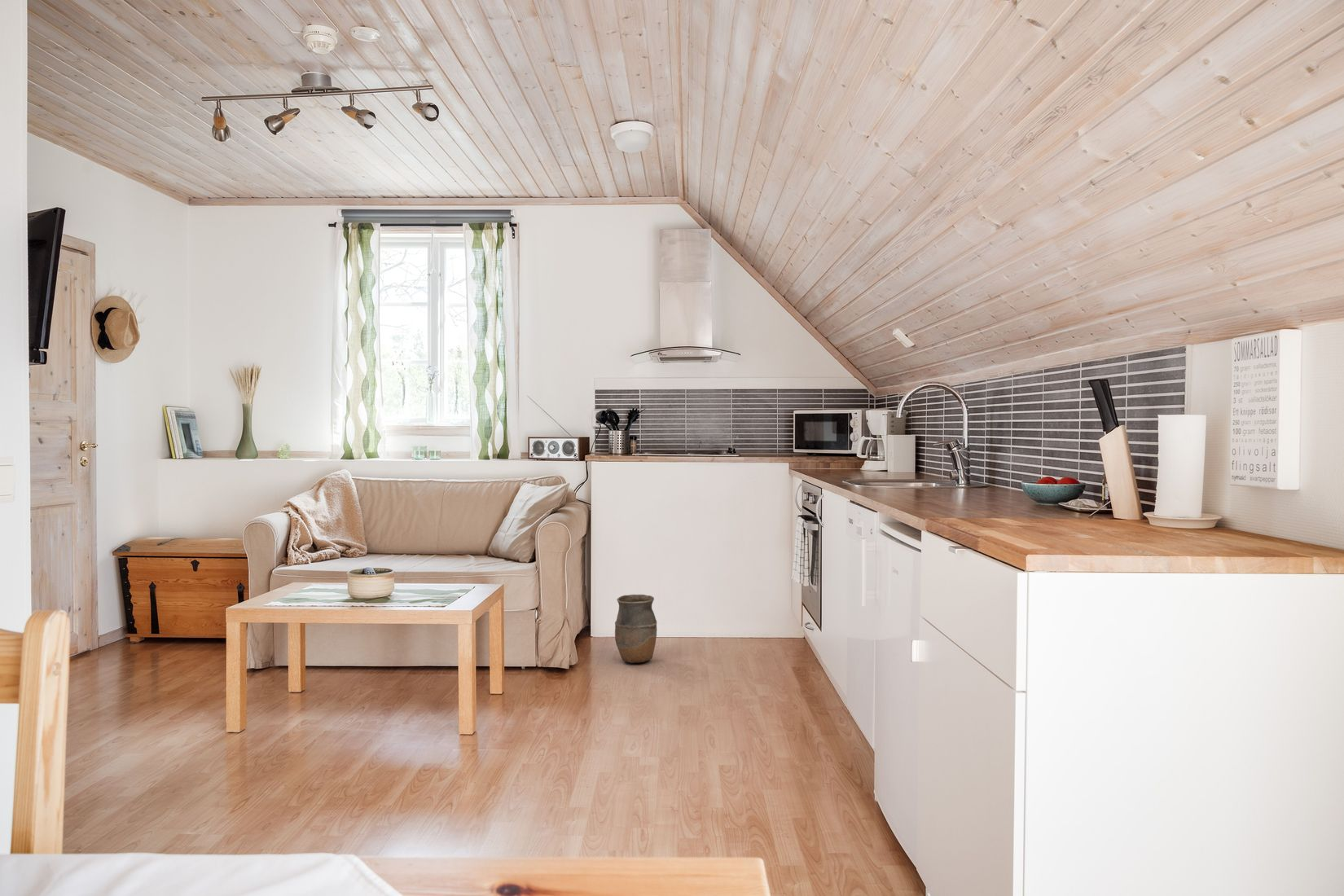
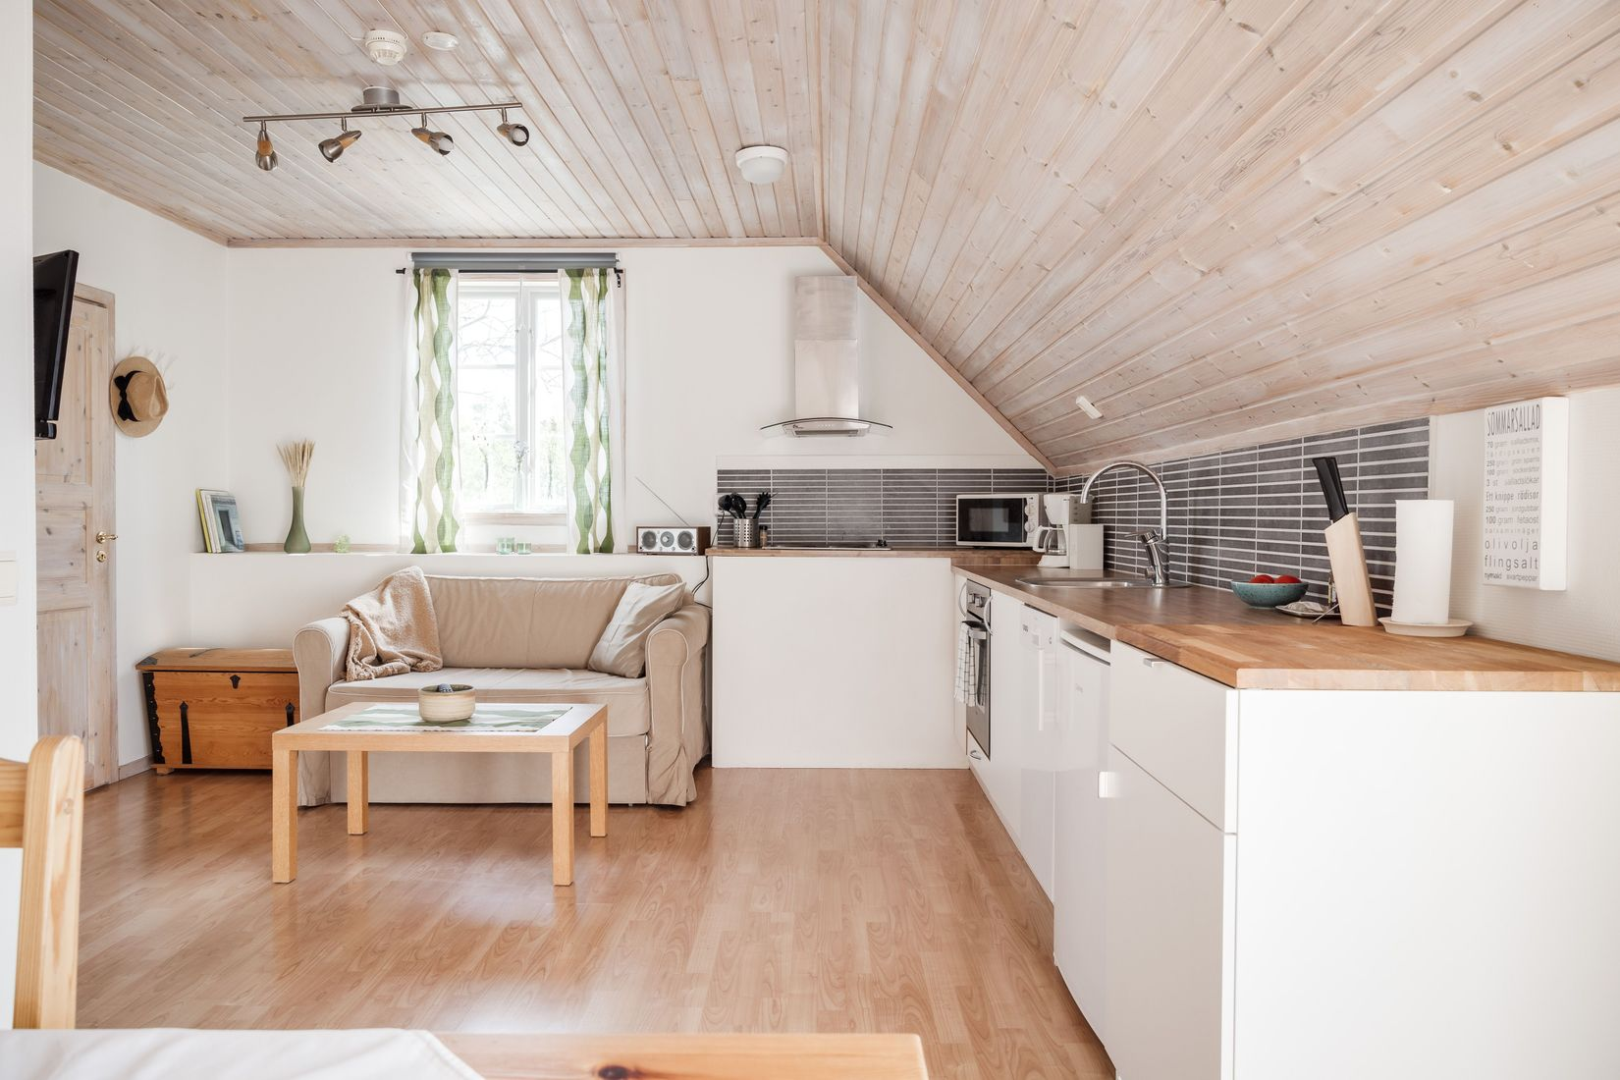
- vase (635, 629)
